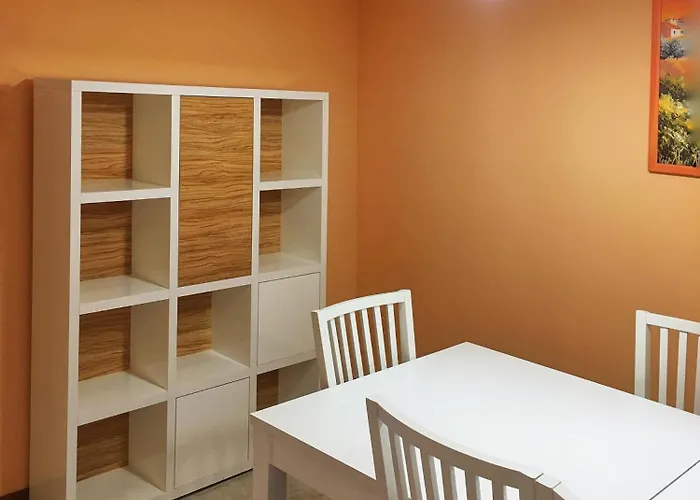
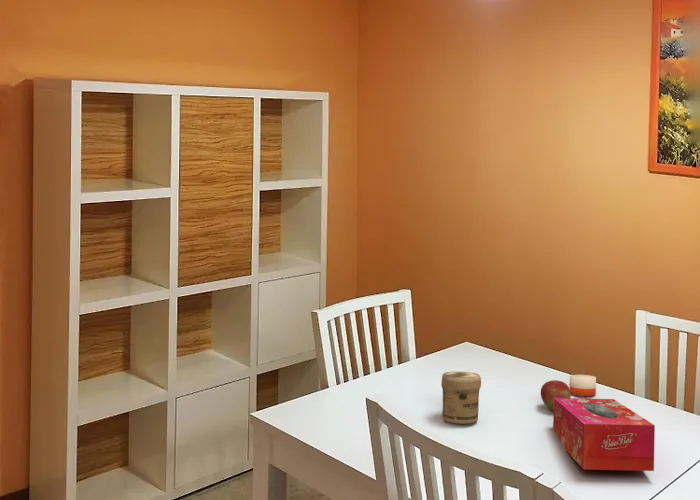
+ candle (582, 375)
+ fruit (555, 394)
+ jar (460, 397)
+ tissue box (599, 431)
